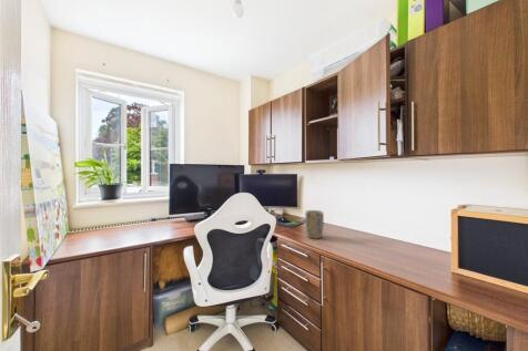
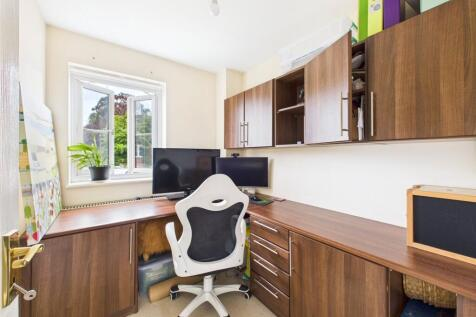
- plant pot (314, 224)
